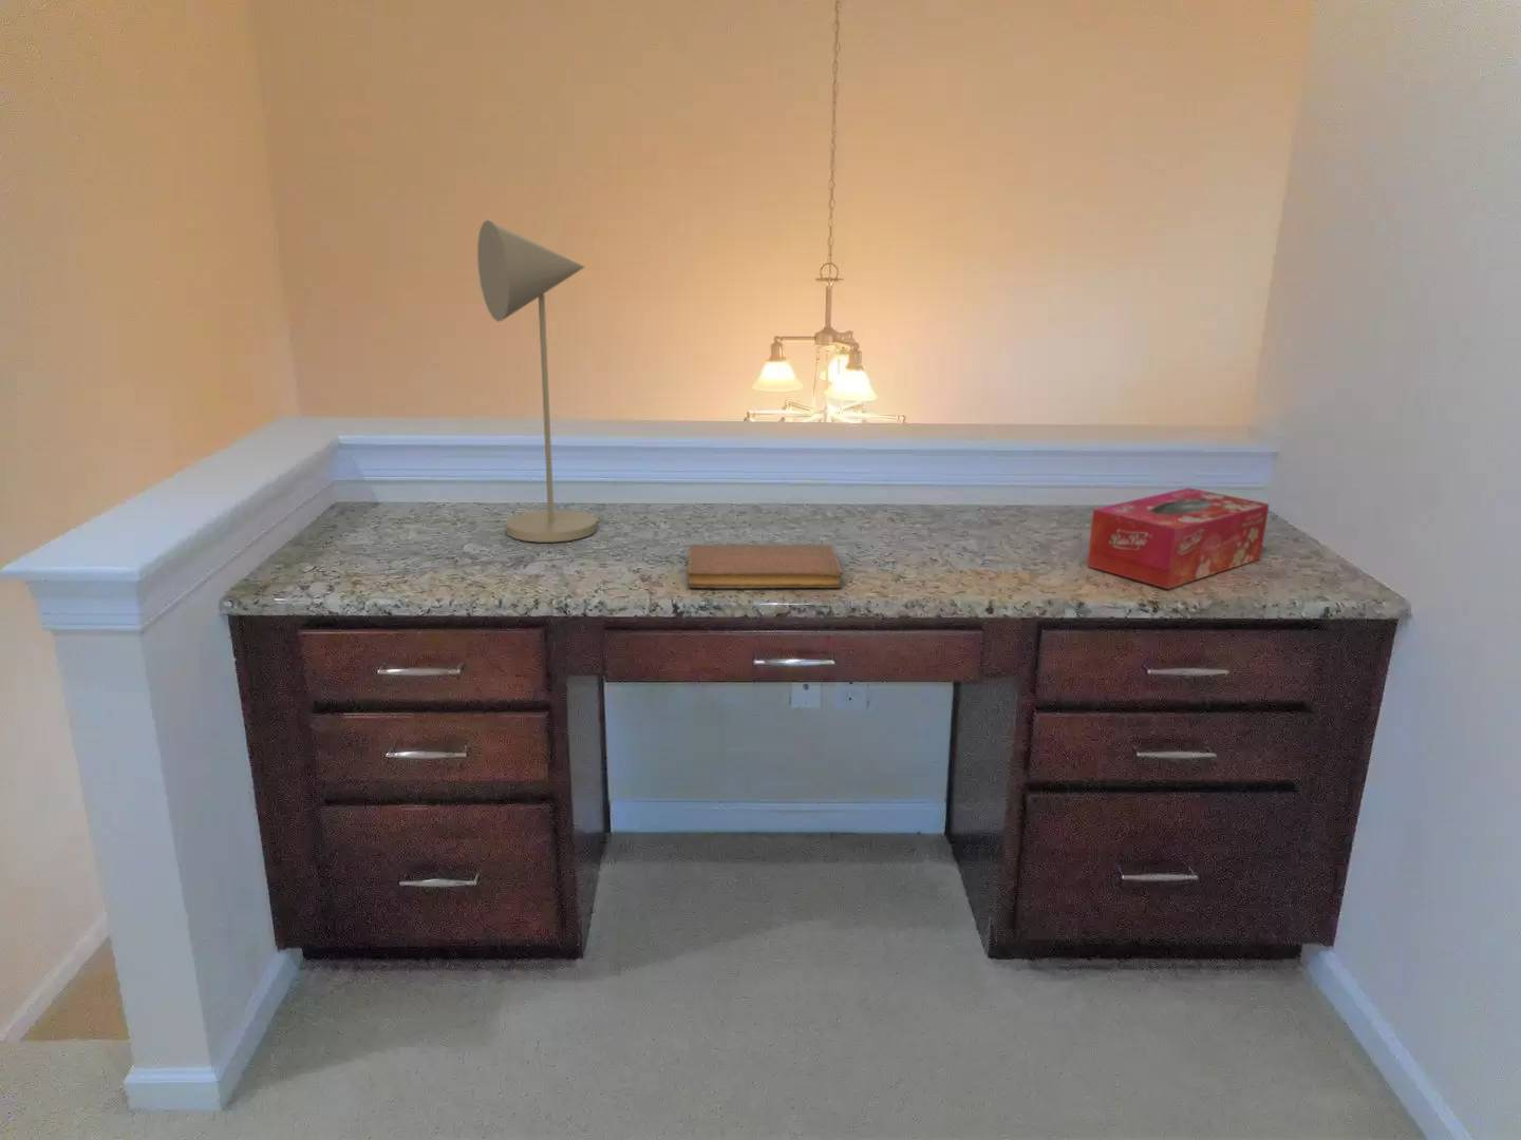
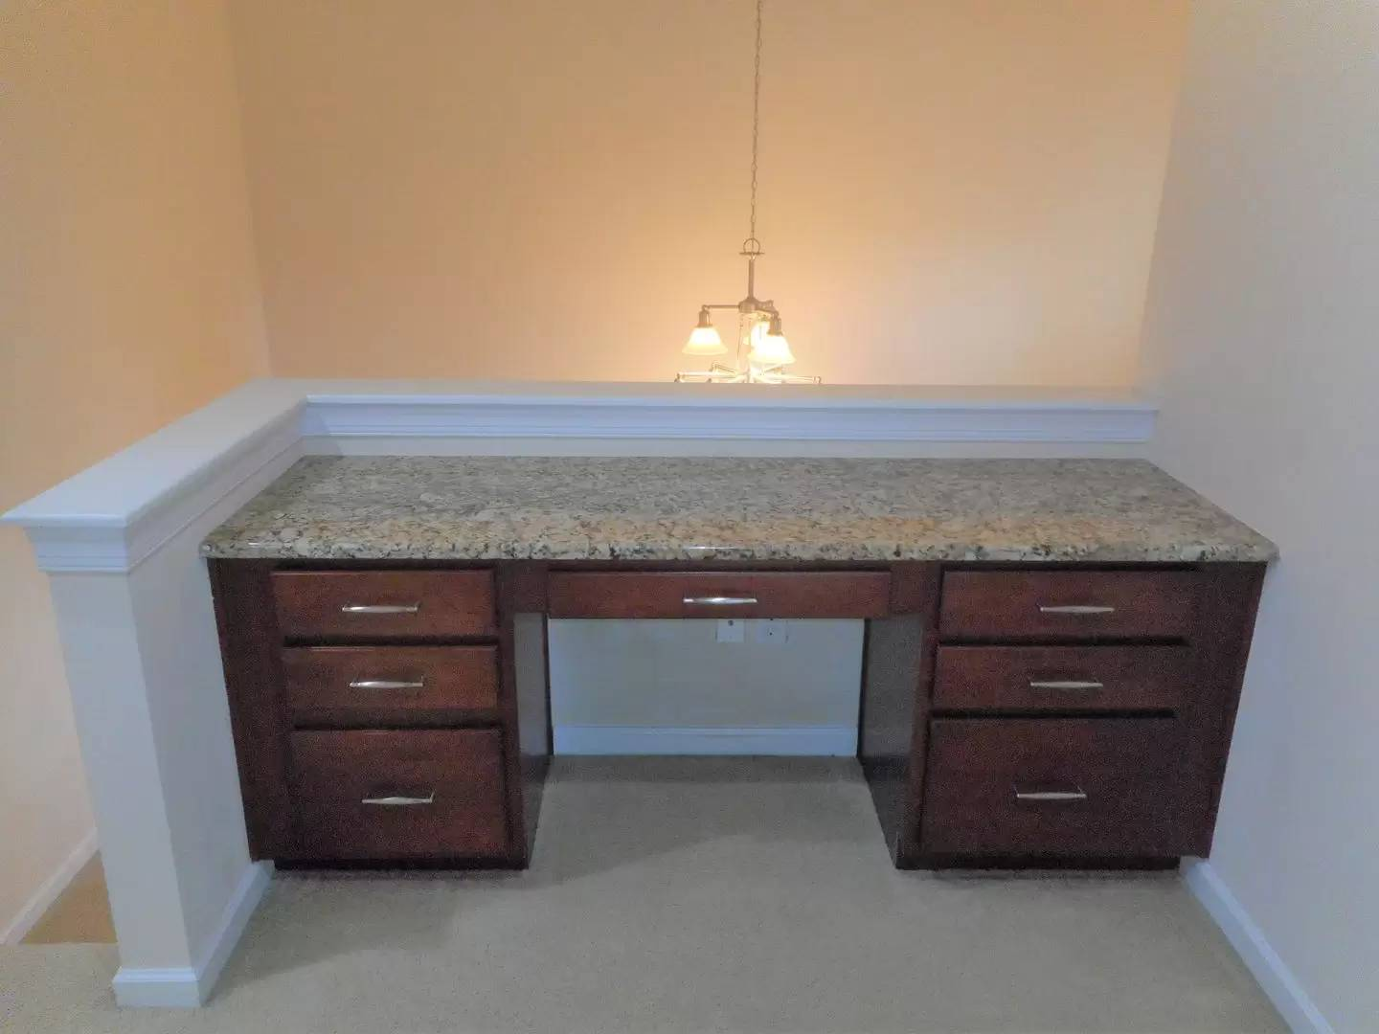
- tissue box (1178, 534)
- notebook (763, 564)
- desk lamp (544, 382)
